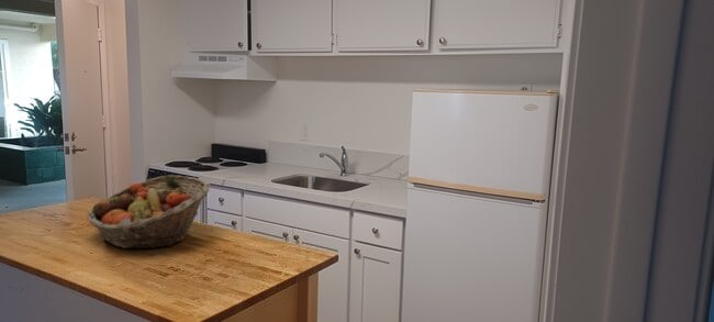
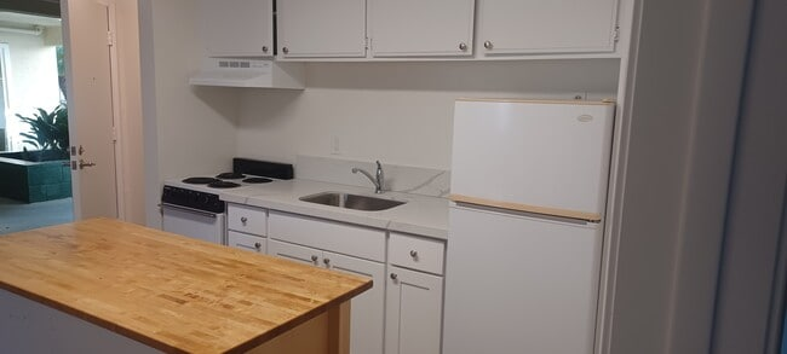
- fruit basket (150, 209)
